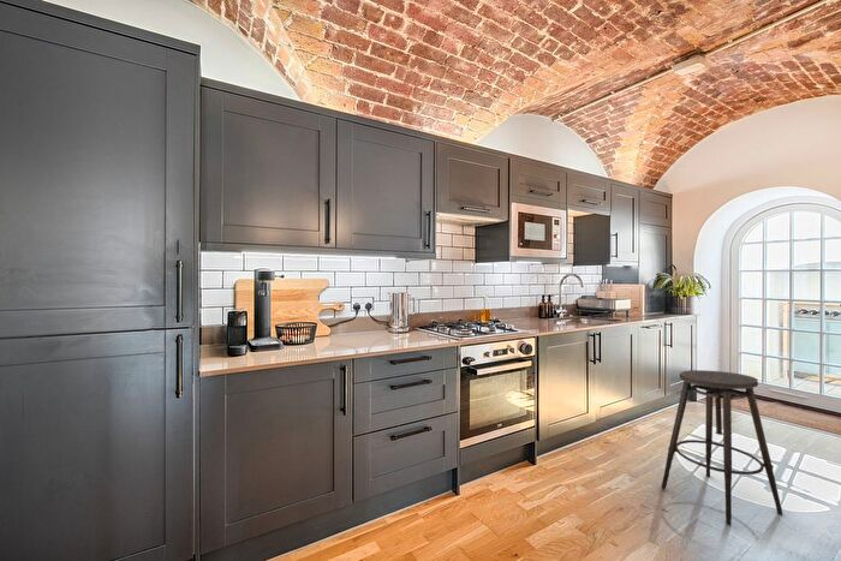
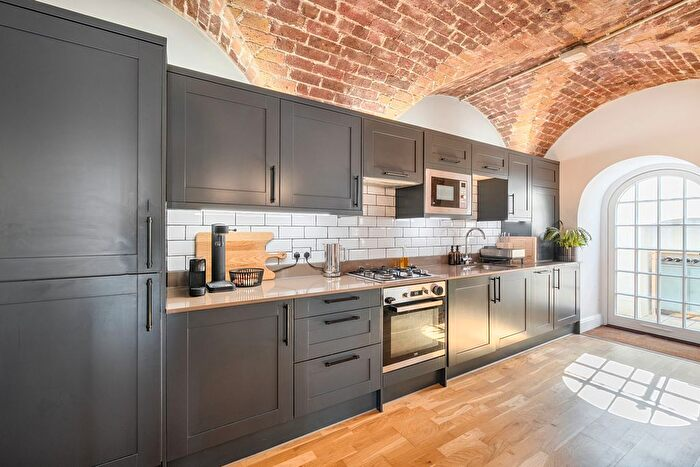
- stool (718, 434)
